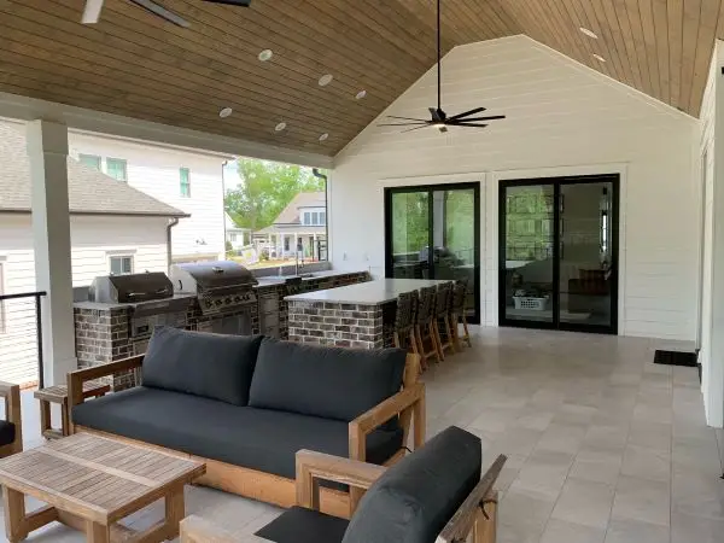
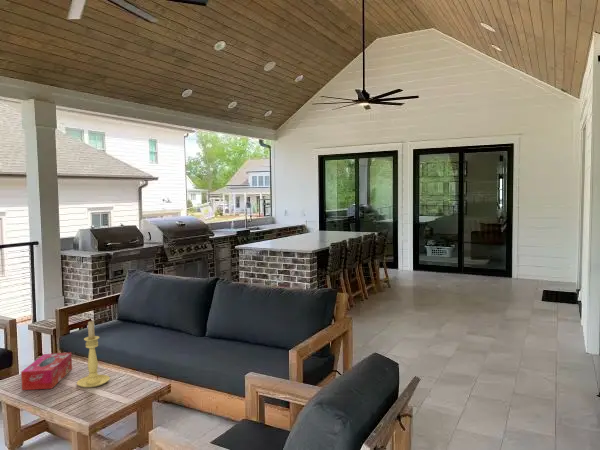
+ candle holder (92, 351)
+ tissue box (48, 370)
